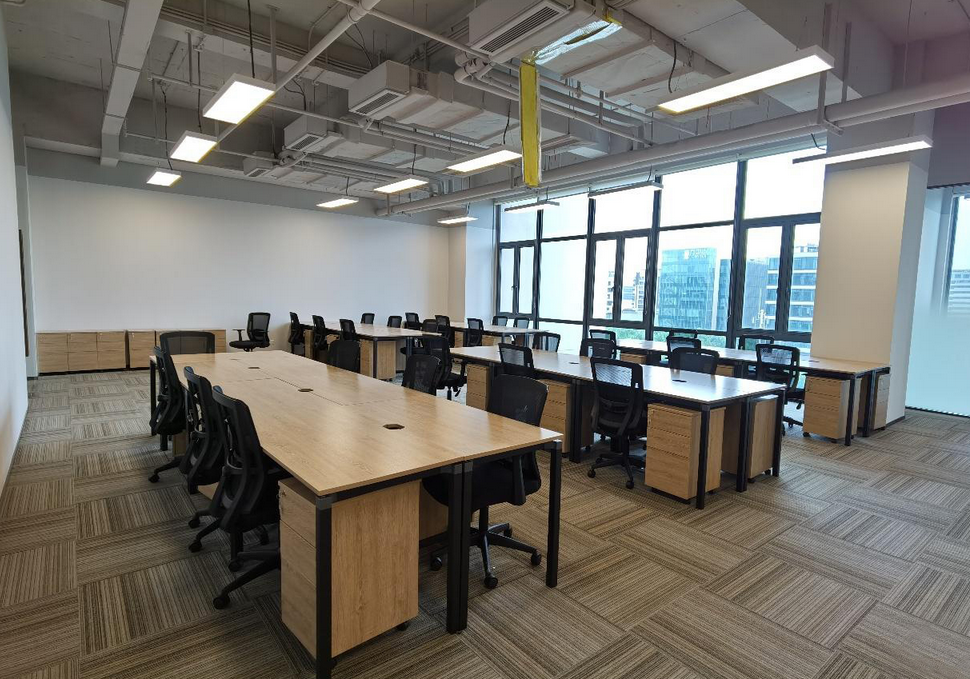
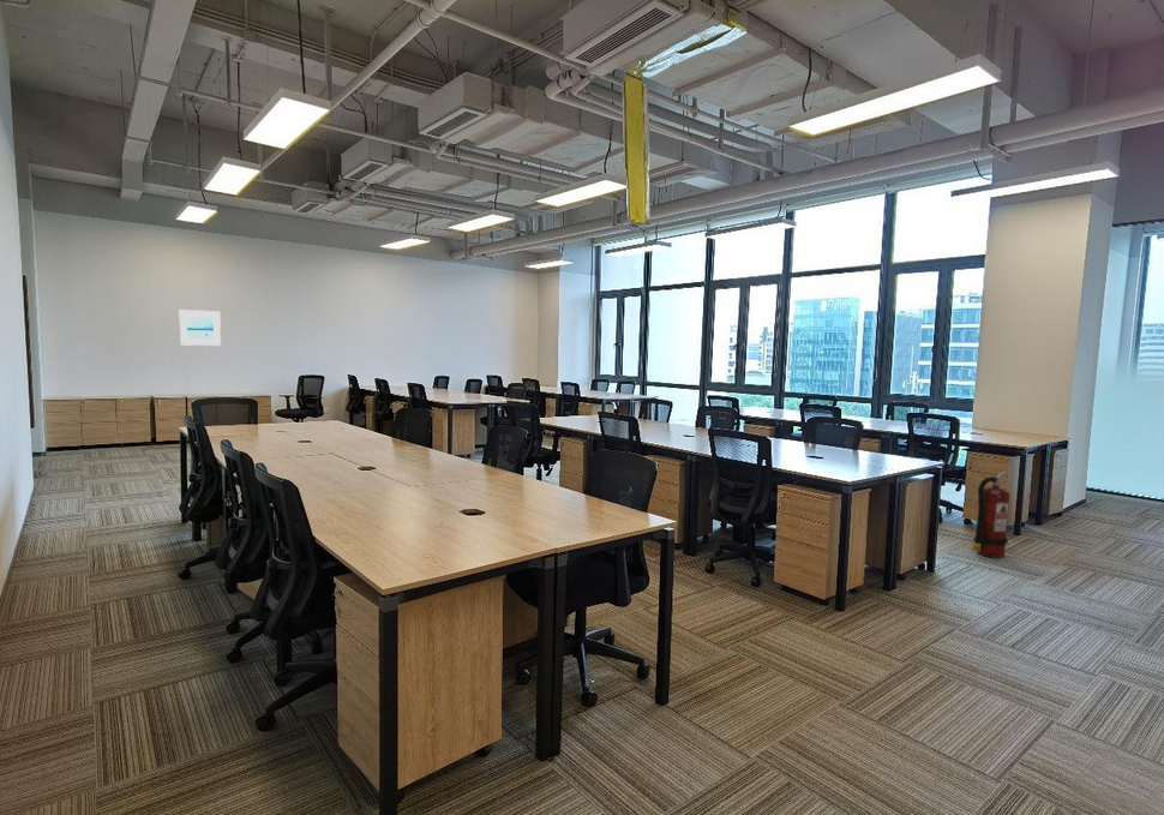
+ fire extinguisher (990, 513)
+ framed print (200, 328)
